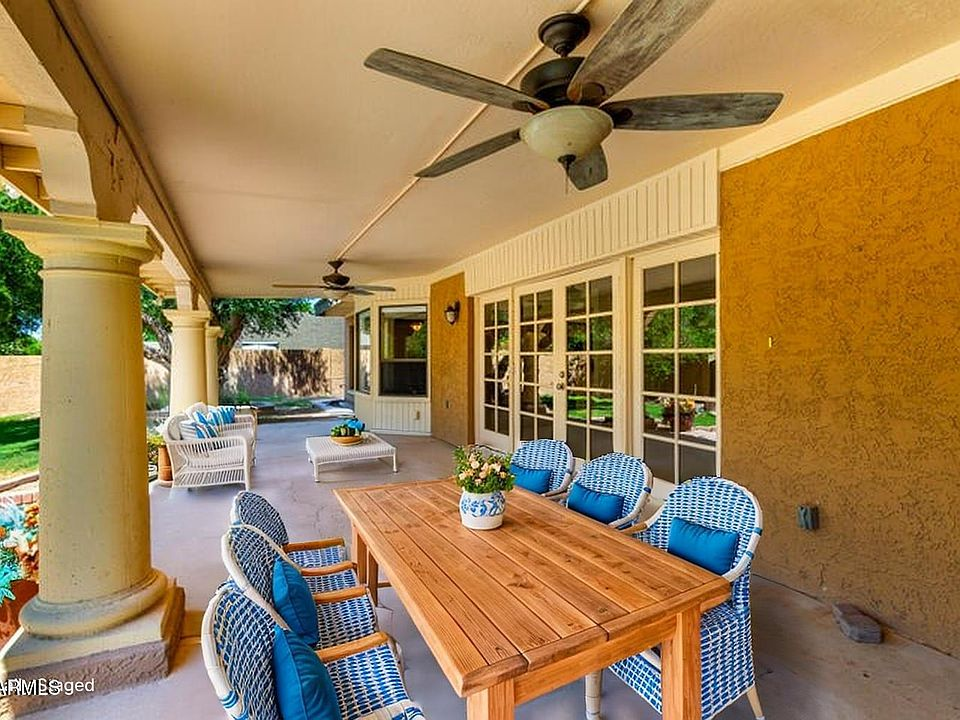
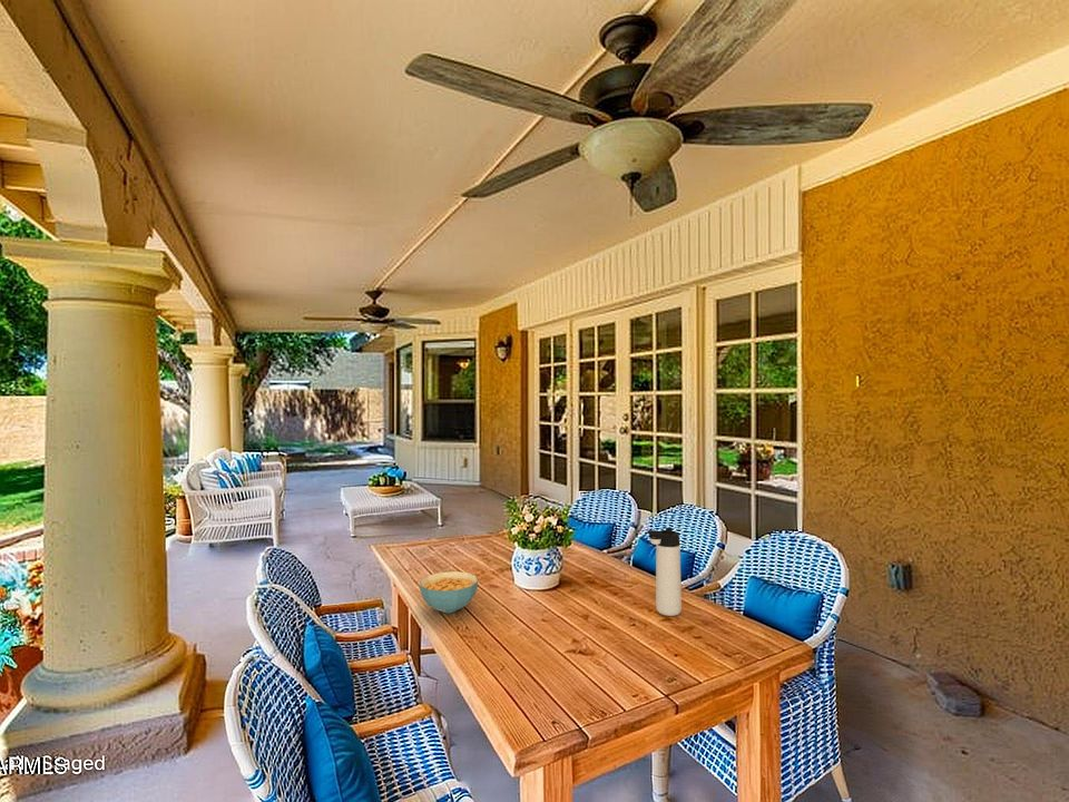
+ cereal bowl (449, 595)
+ thermos bottle (664, 570)
